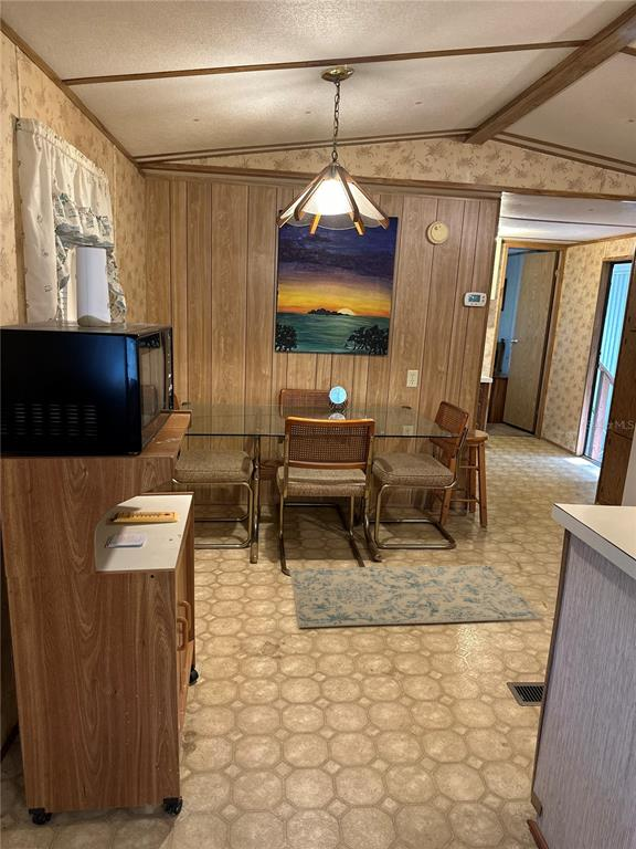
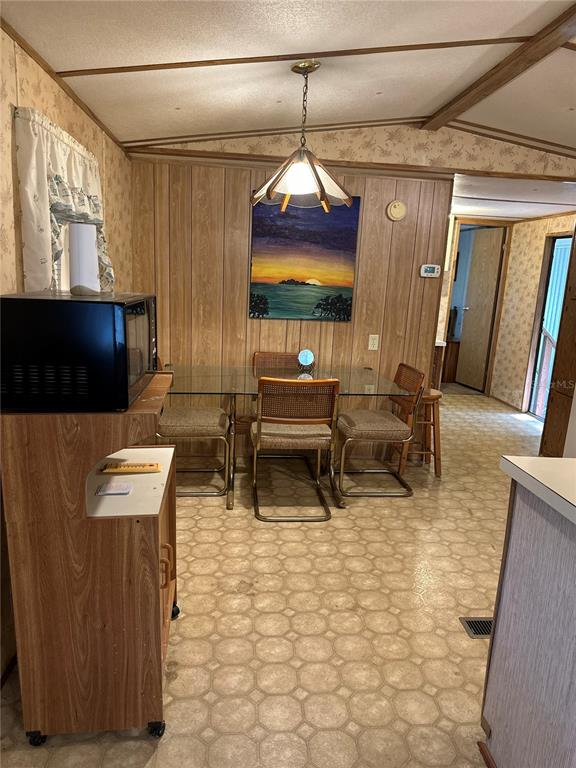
- rug (406, 591)
